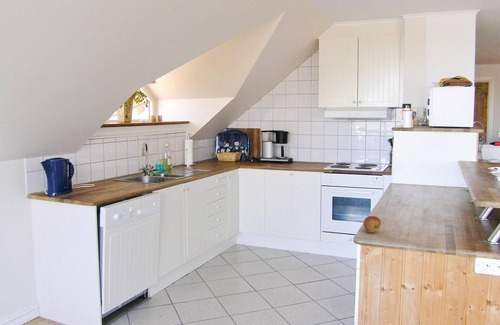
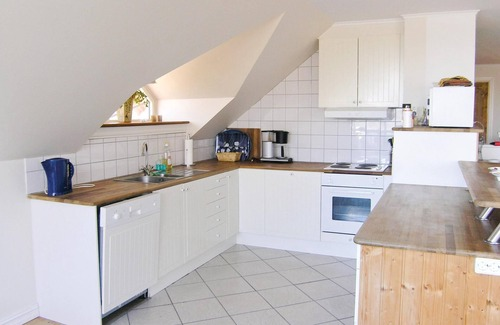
- fruit (371, 224)
